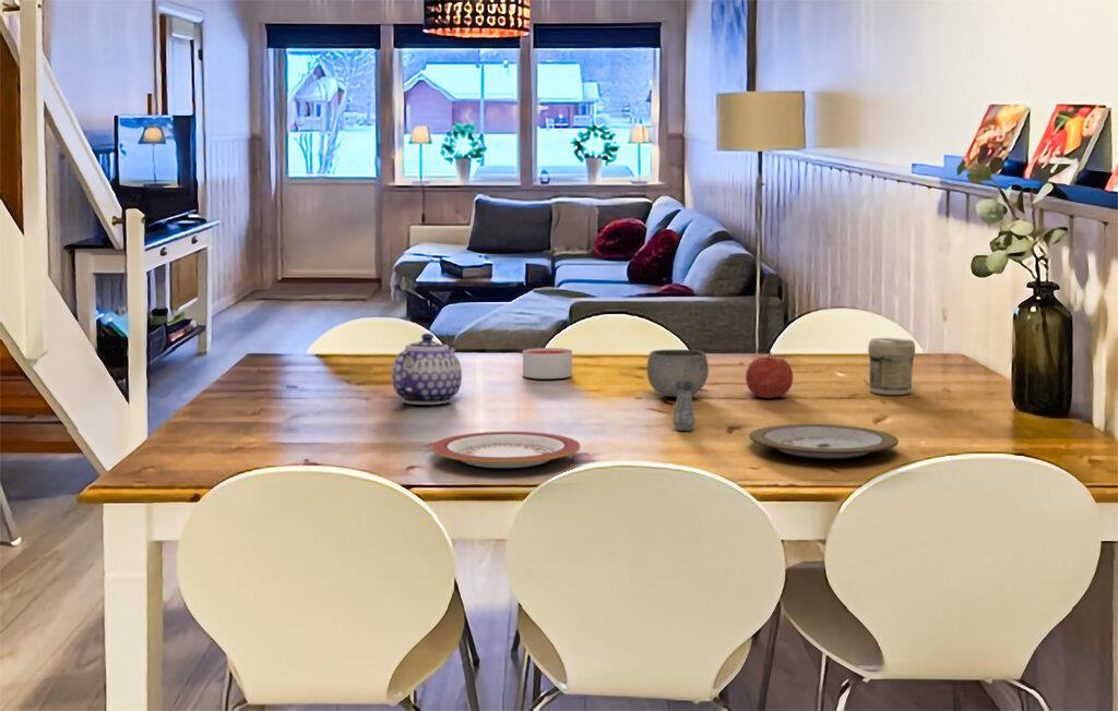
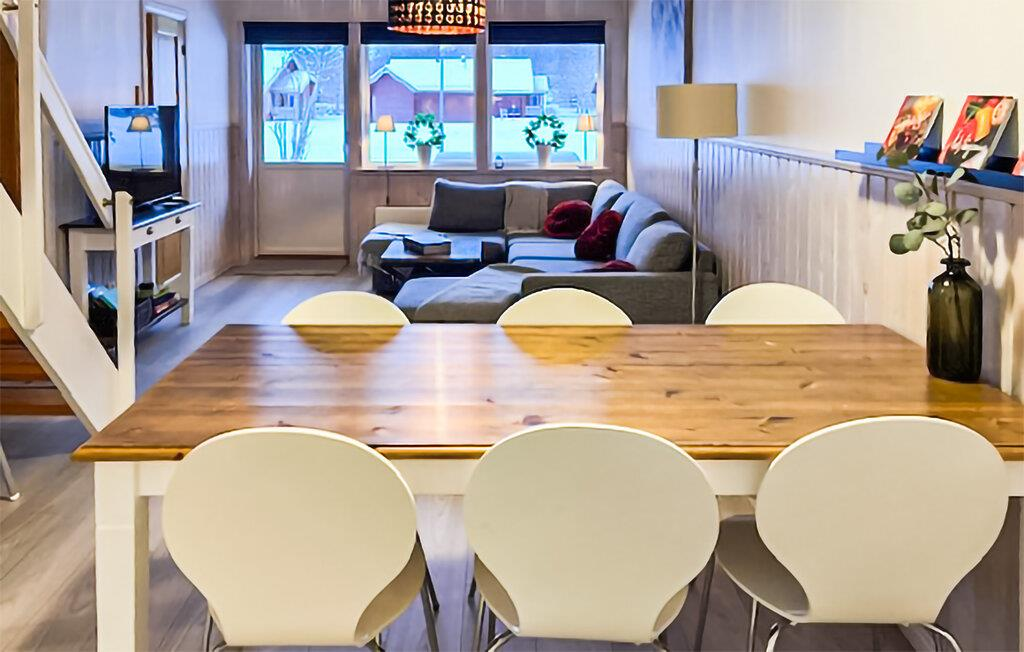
- candle (547, 362)
- teapot (426, 367)
- plate (822, 443)
- salt shaker (683, 405)
- plate (506, 450)
- fruit (769, 373)
- jar (891, 365)
- bowl (677, 374)
